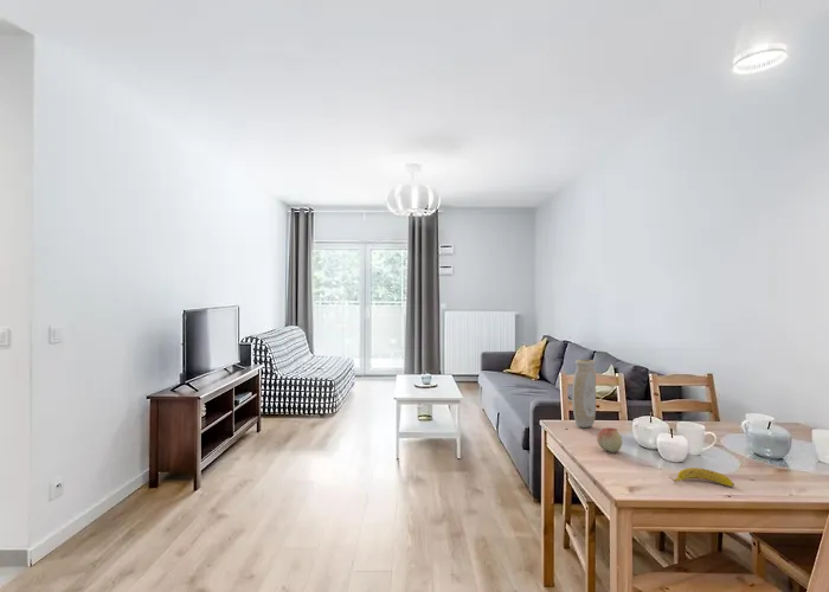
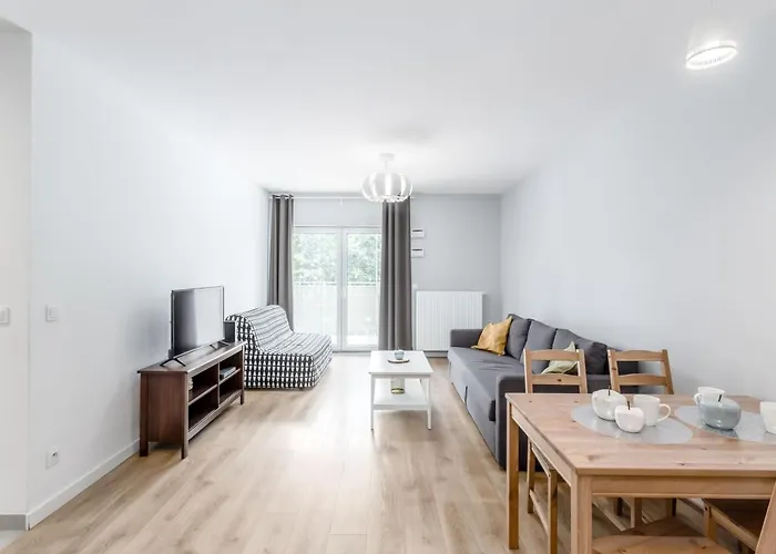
- vase (584, 393)
- fruit (610, 439)
- banana (701, 477)
